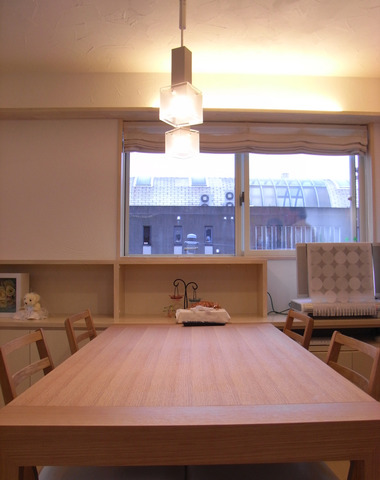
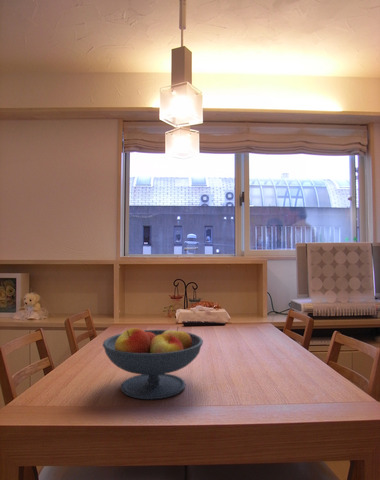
+ fruit bowl (153, 355)
